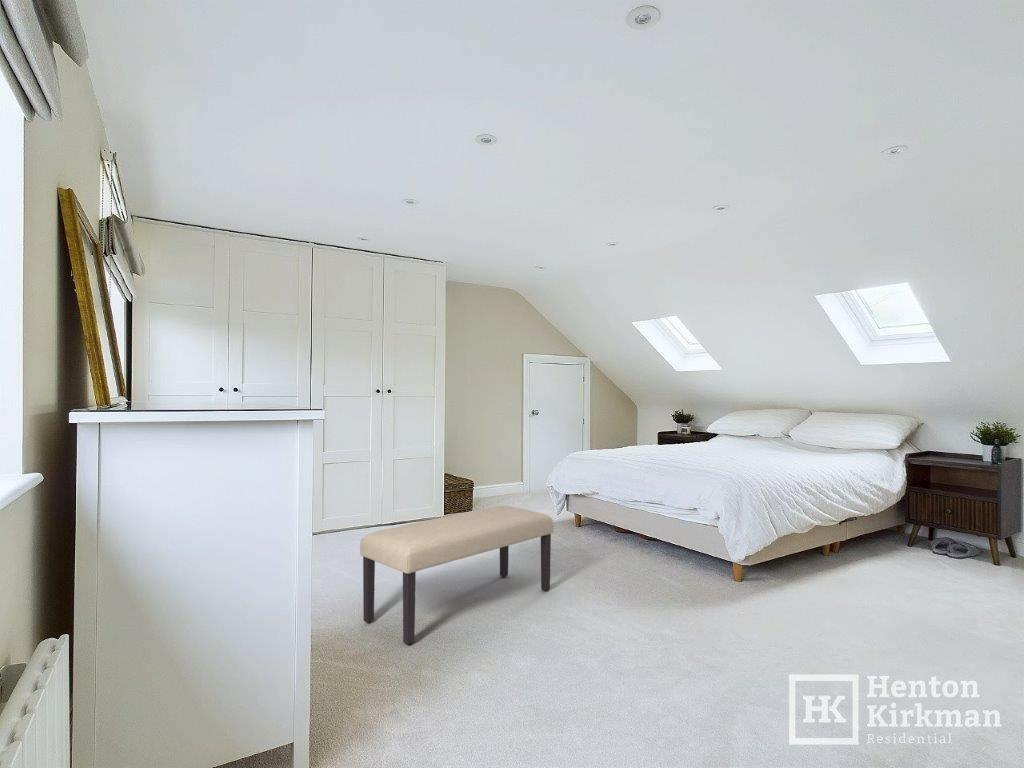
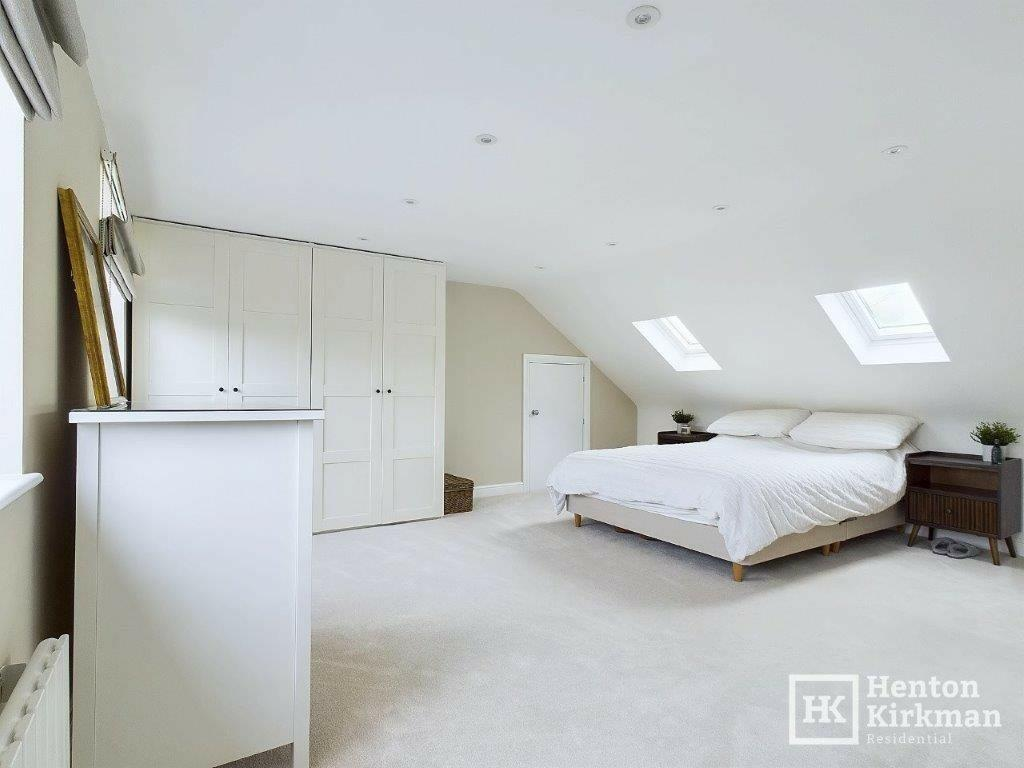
- bench (461, 558)
